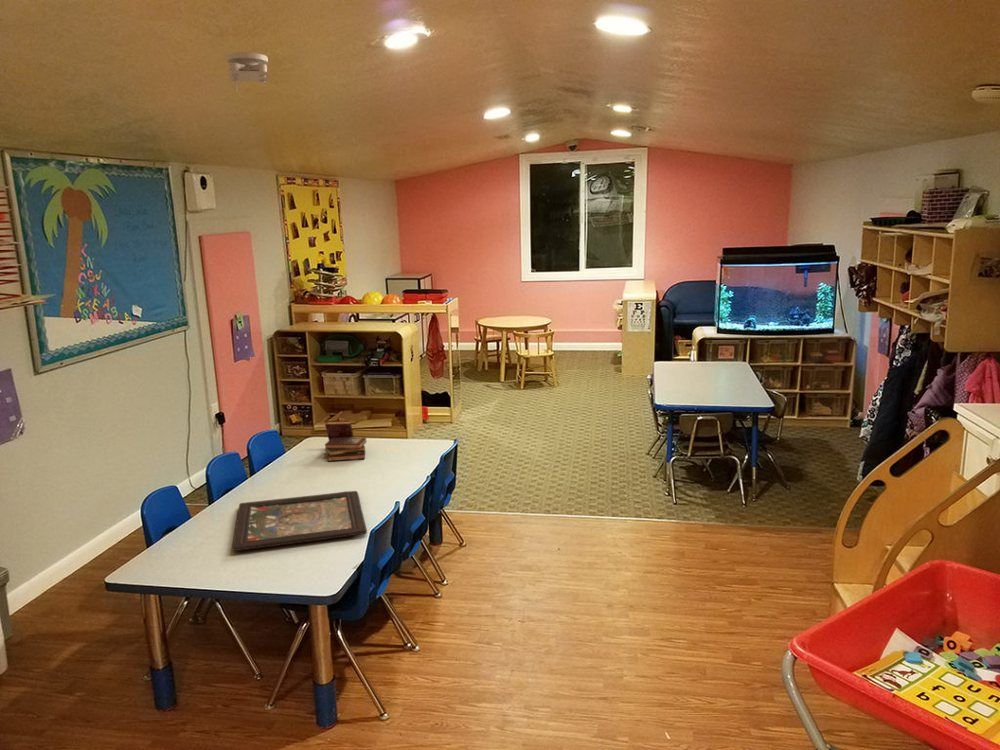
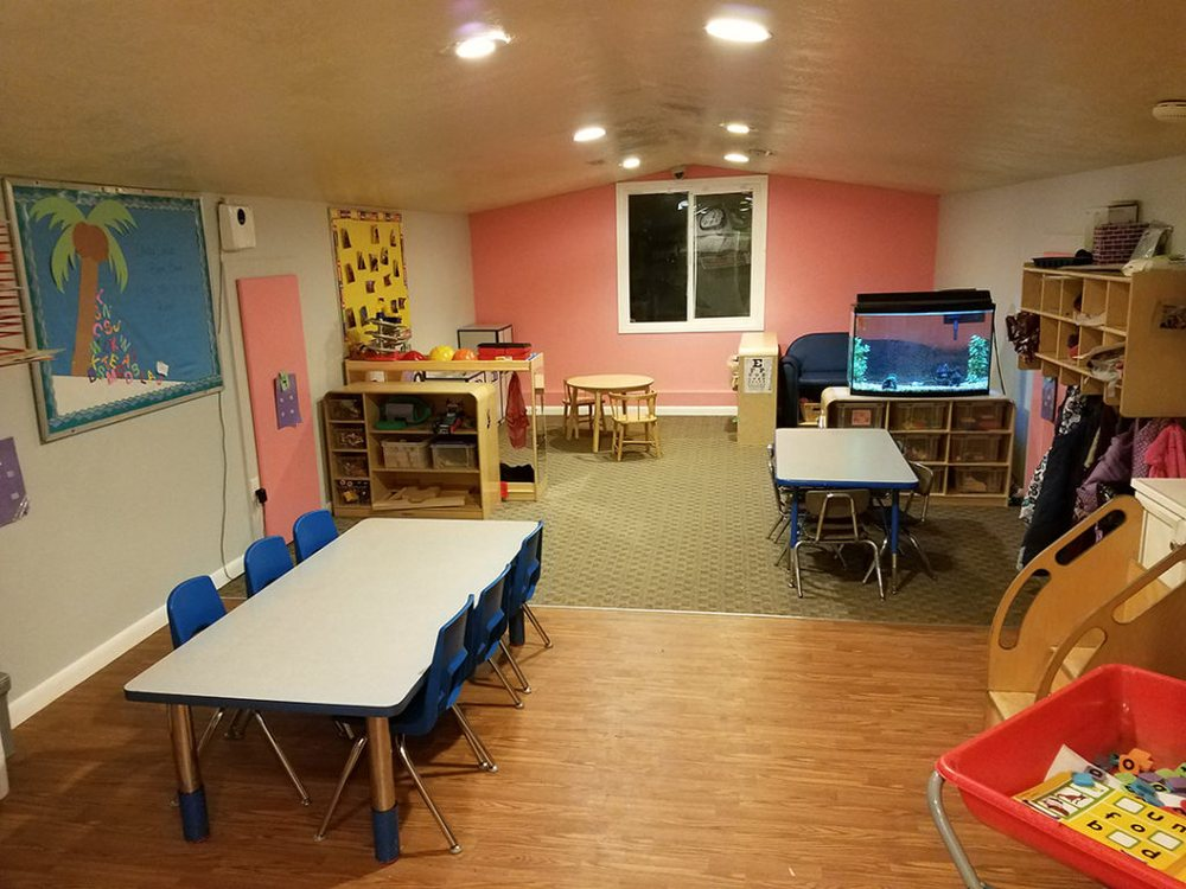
- board game (300, 518)
- smoke detector (248, 74)
- book (345, 438)
